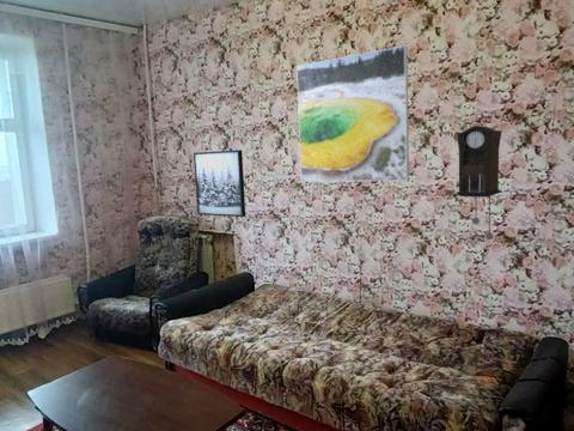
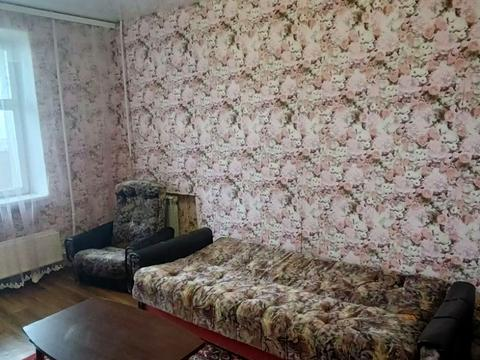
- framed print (349, 120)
- pendulum clock (478, 184)
- wall art (218, 183)
